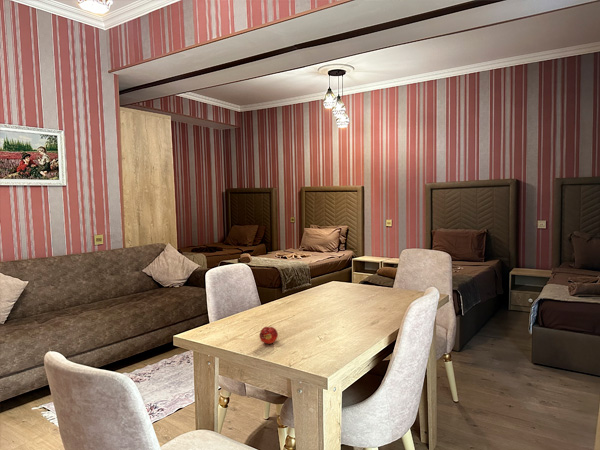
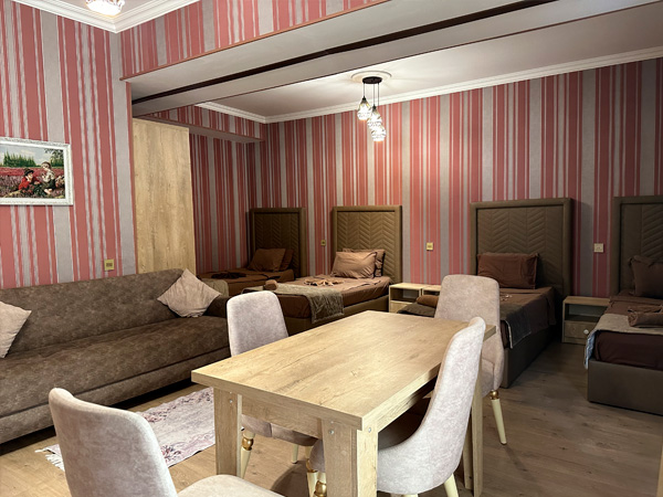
- fruit (269, 334)
